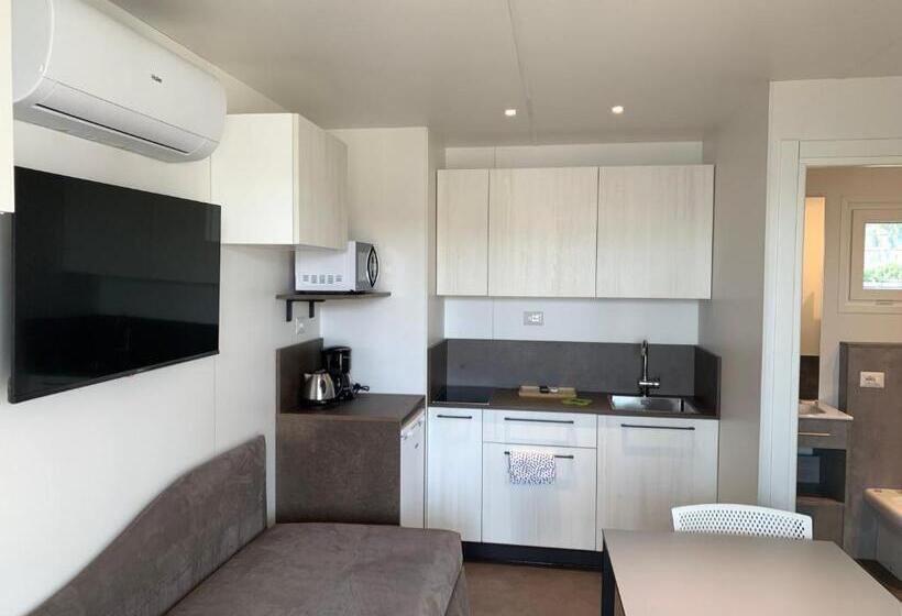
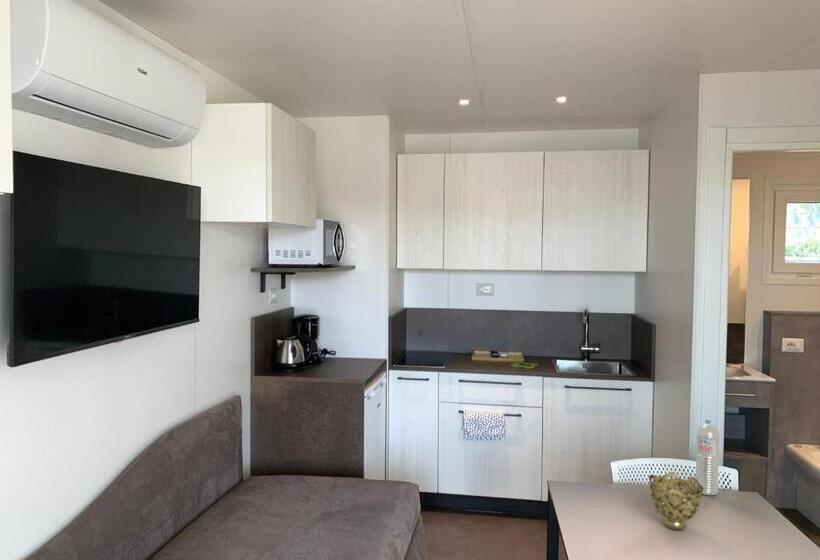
+ decorative bowl (675, 503)
+ water bottle (707, 456)
